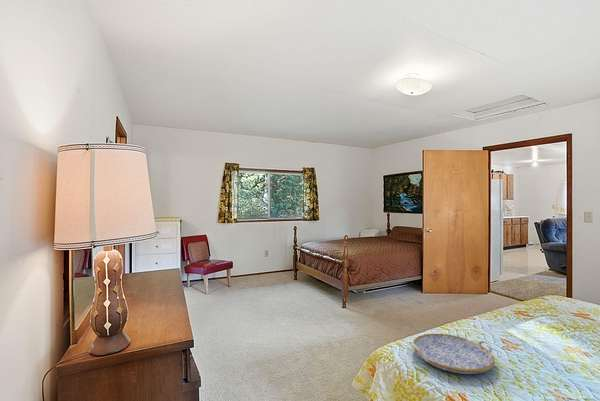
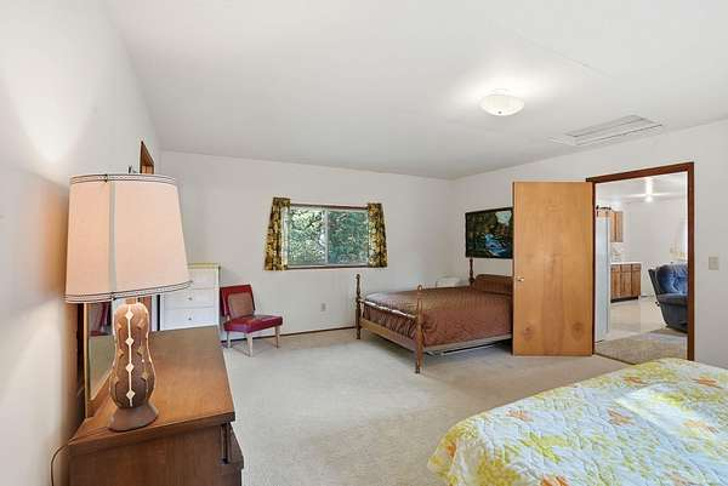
- serving tray (451, 351)
